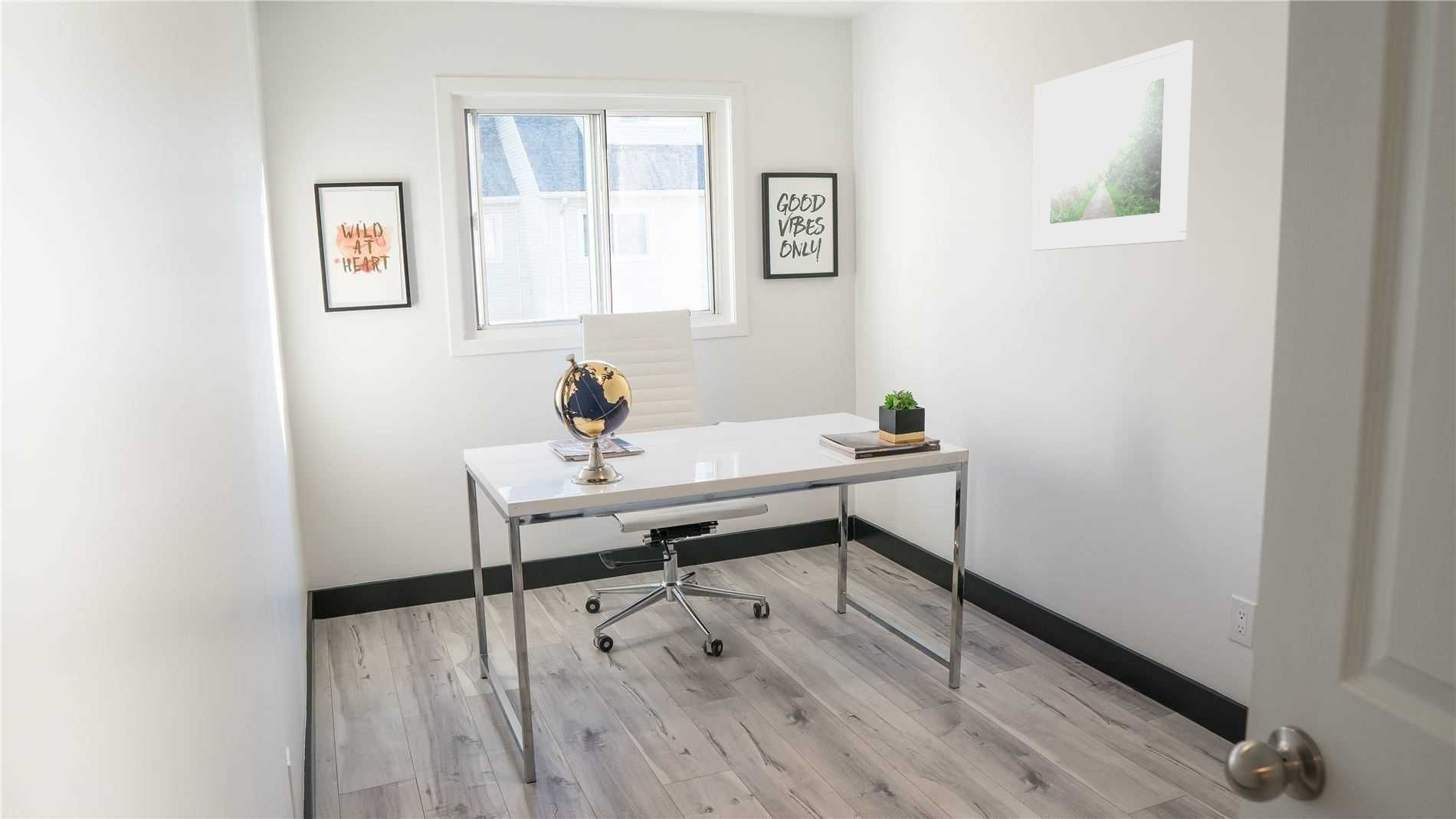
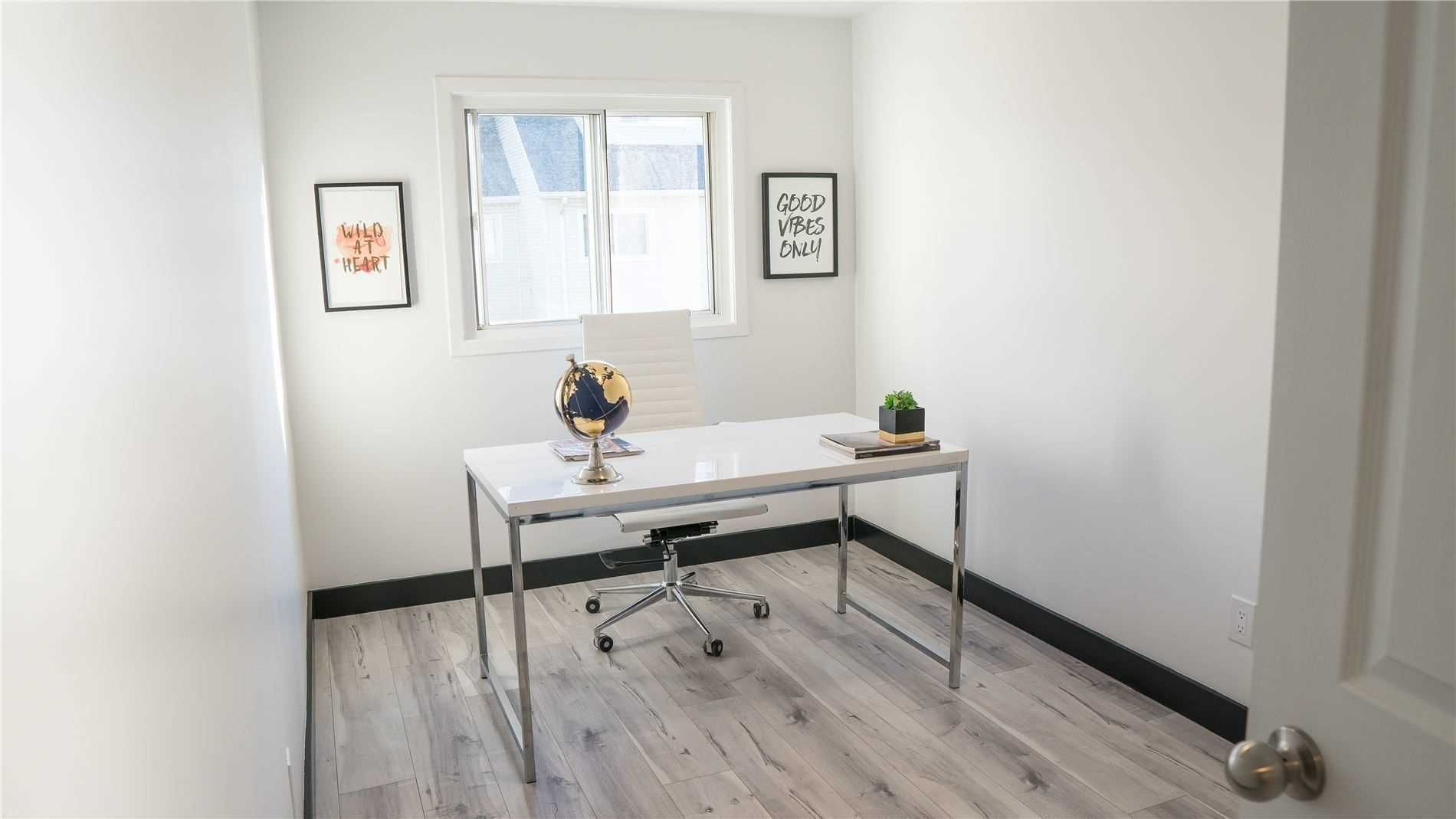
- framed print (1103, 156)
